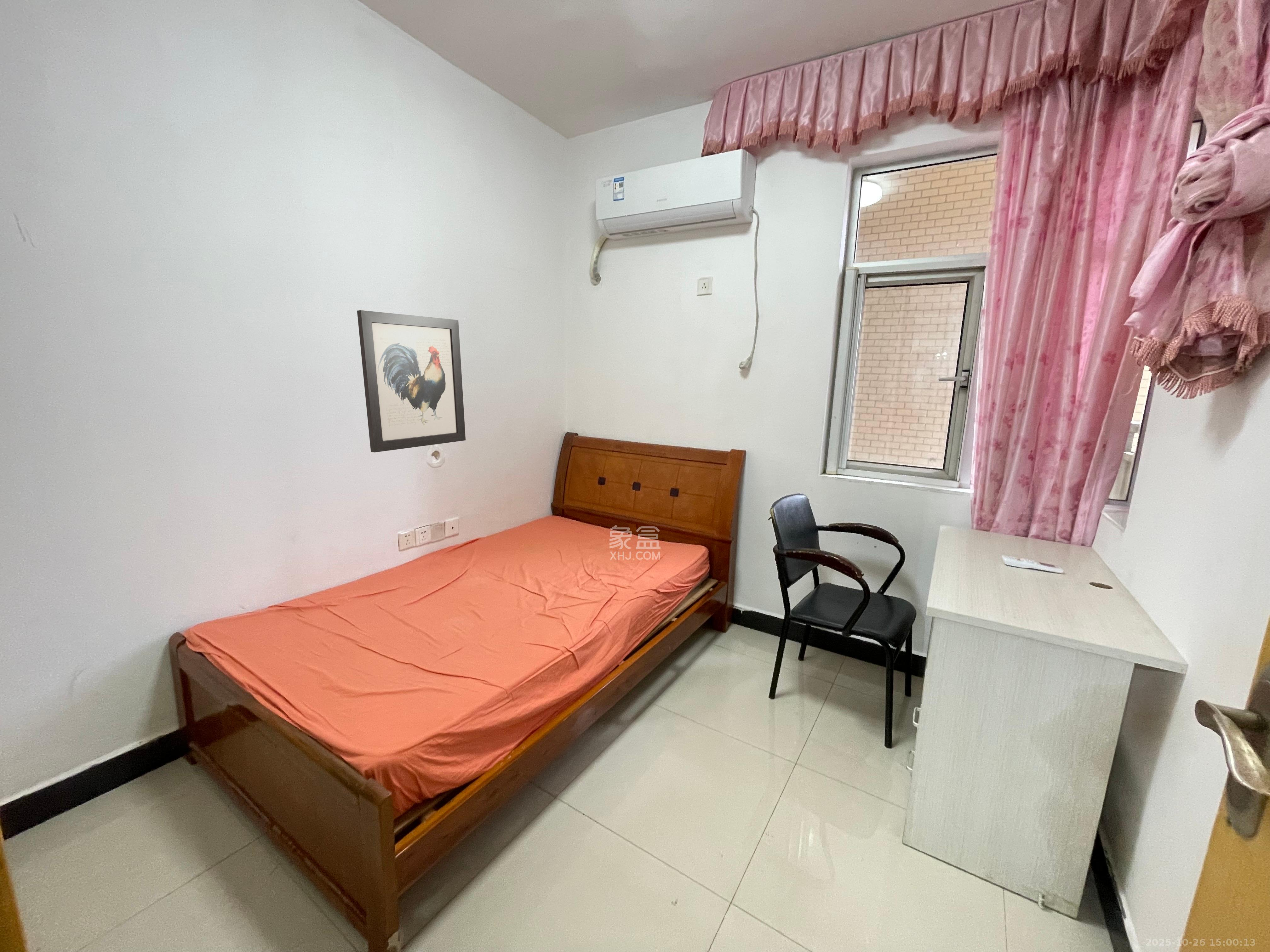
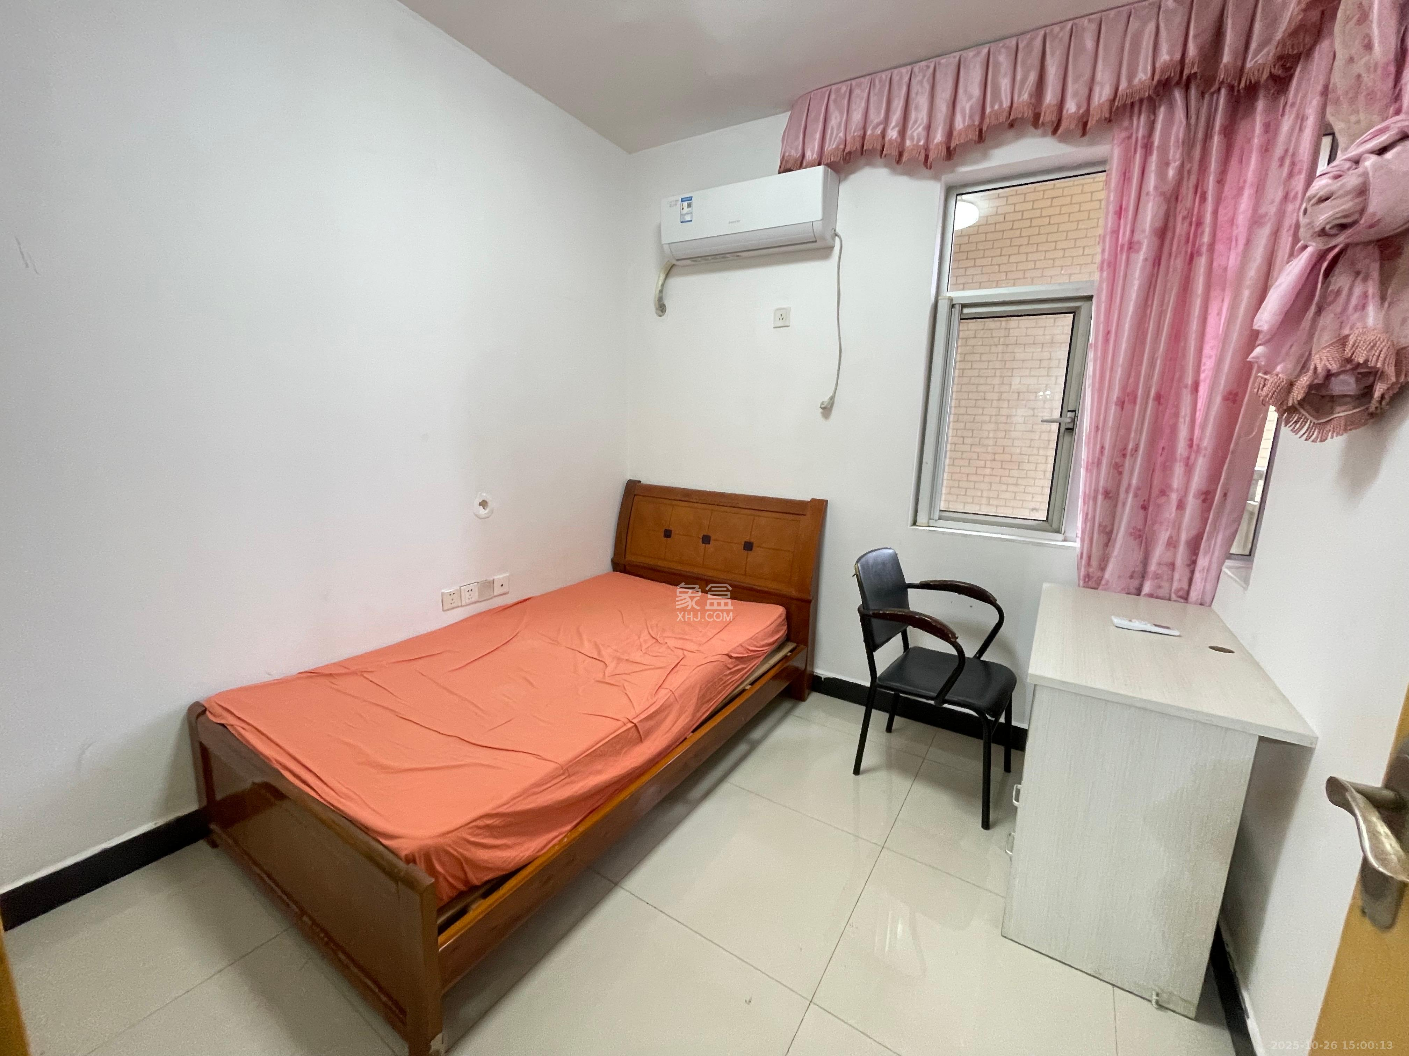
- wall art (417, 382)
